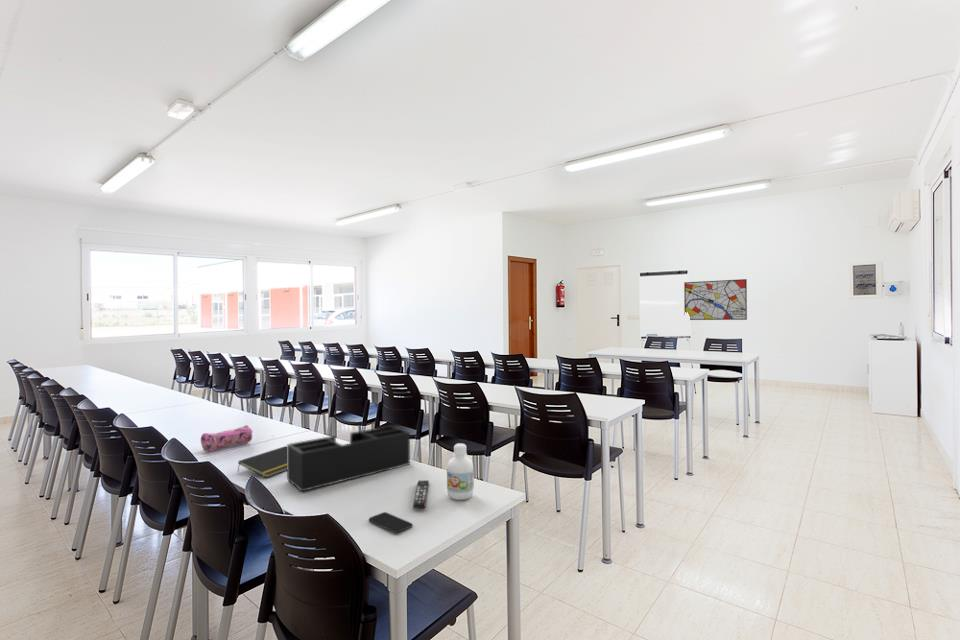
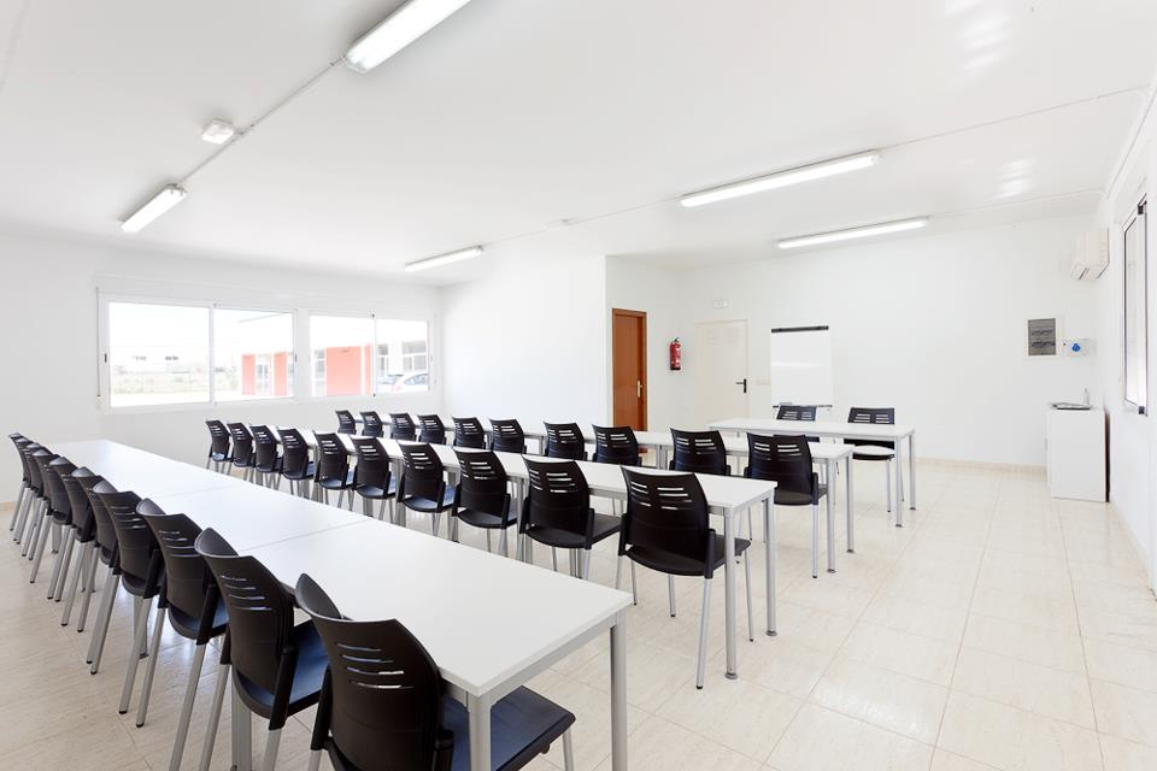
- smartphone (390, 522)
- desk organizer (351, 454)
- remote control (421, 493)
- wall art (714, 300)
- pencil case (227, 437)
- bottle (460, 470)
- notepad (276, 460)
